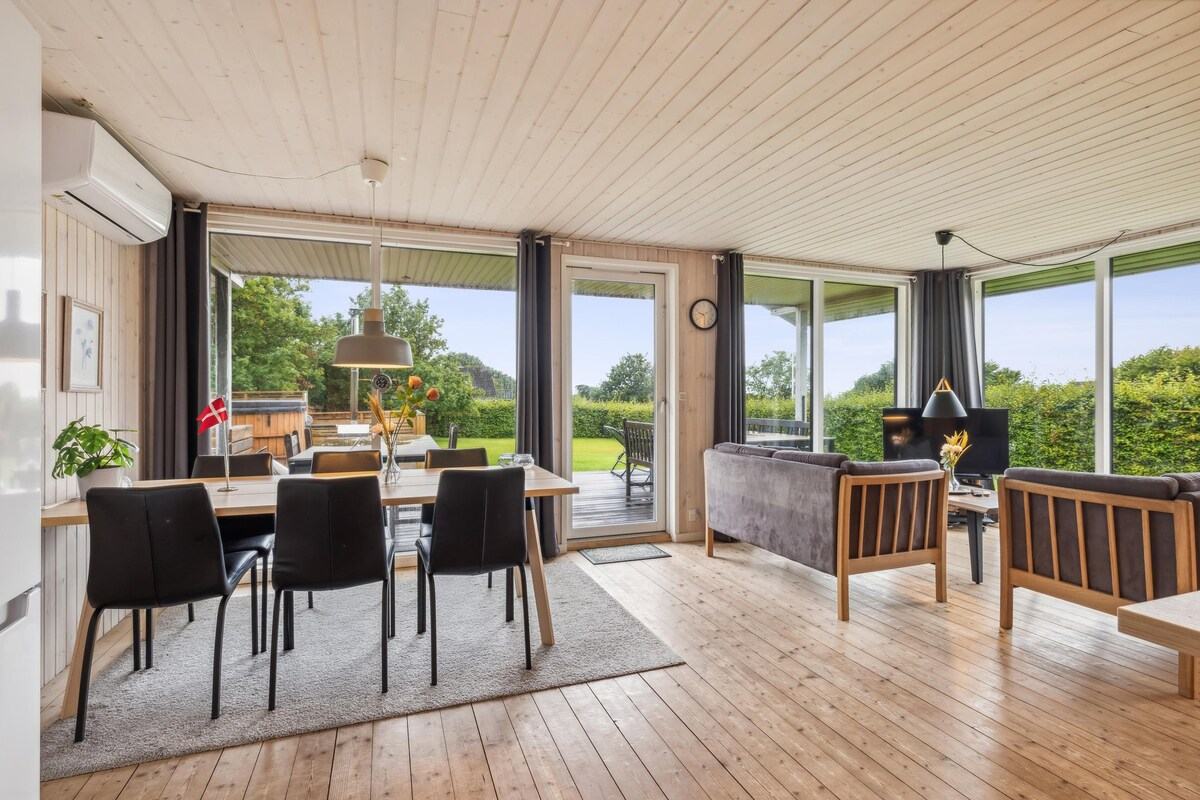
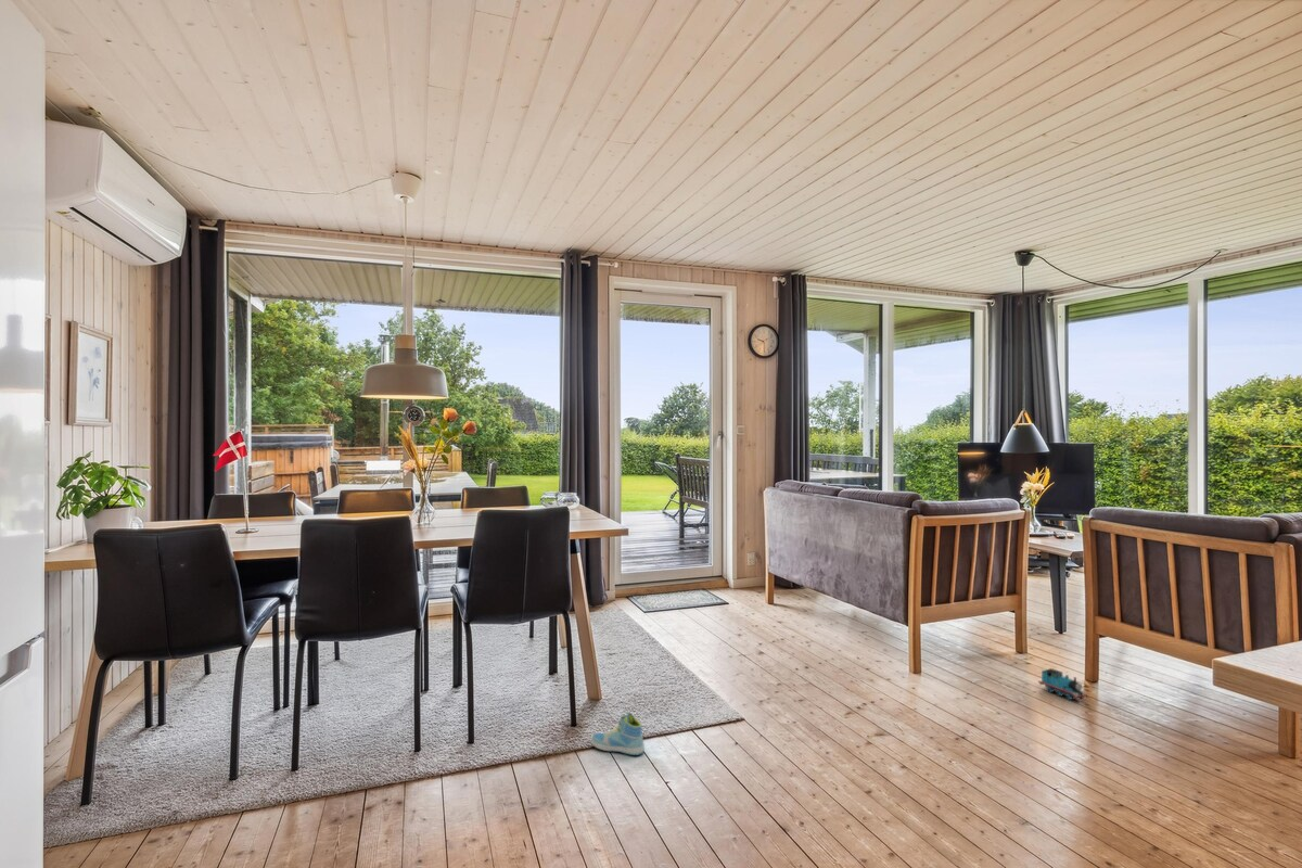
+ sneaker (617, 730)
+ toy train (1062, 684)
